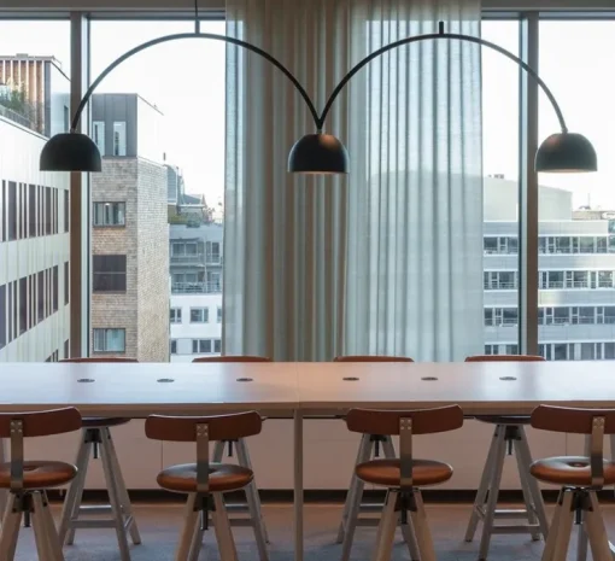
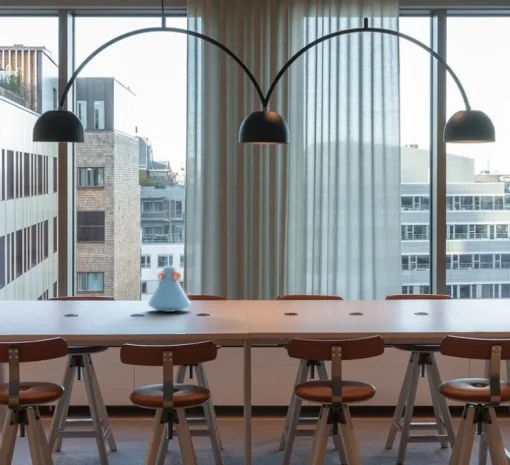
+ vase (169, 288)
